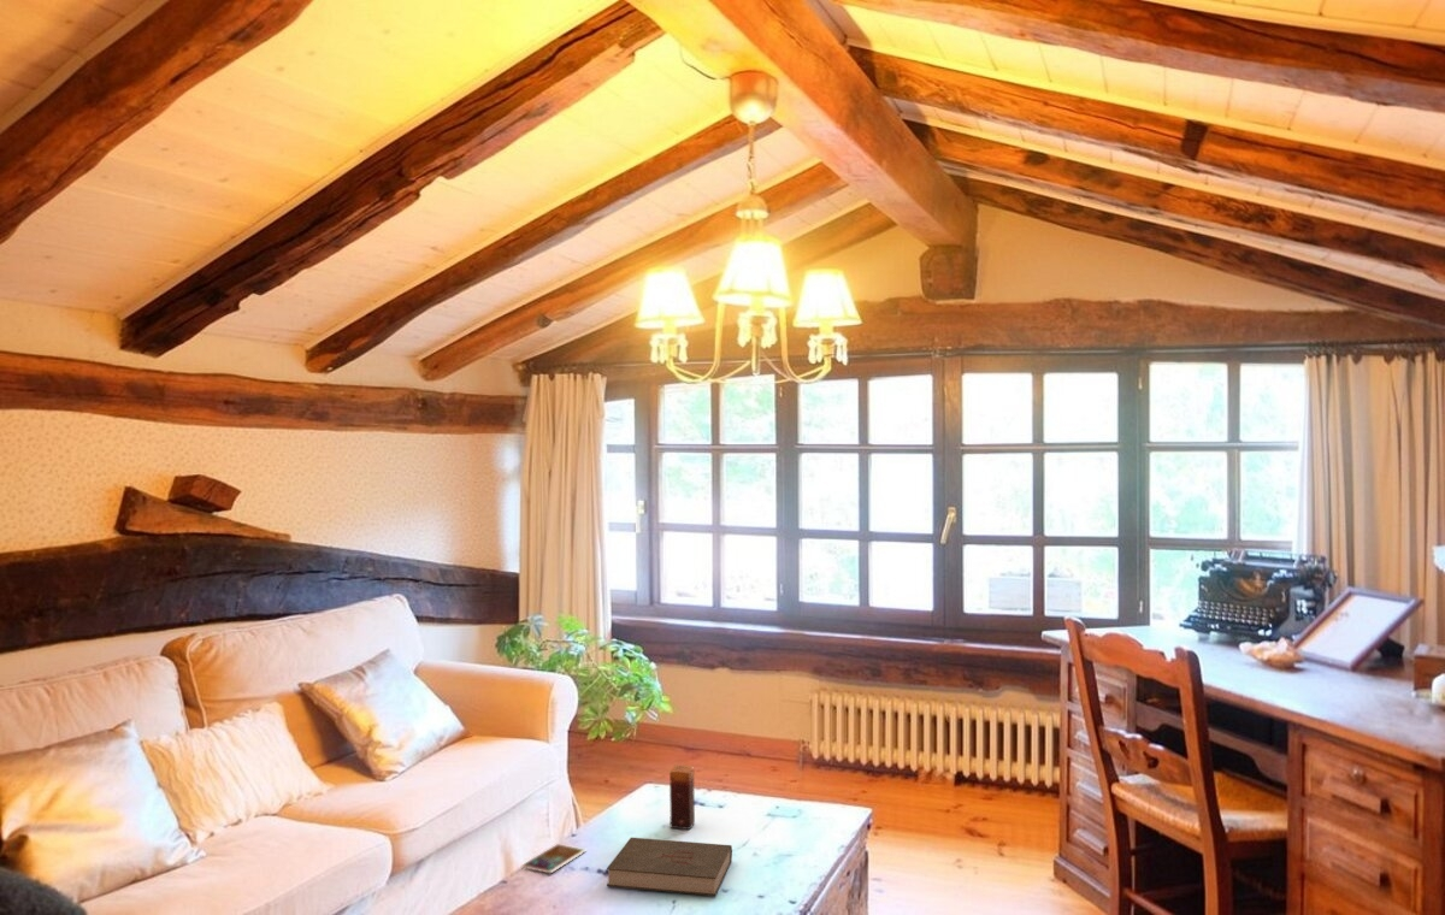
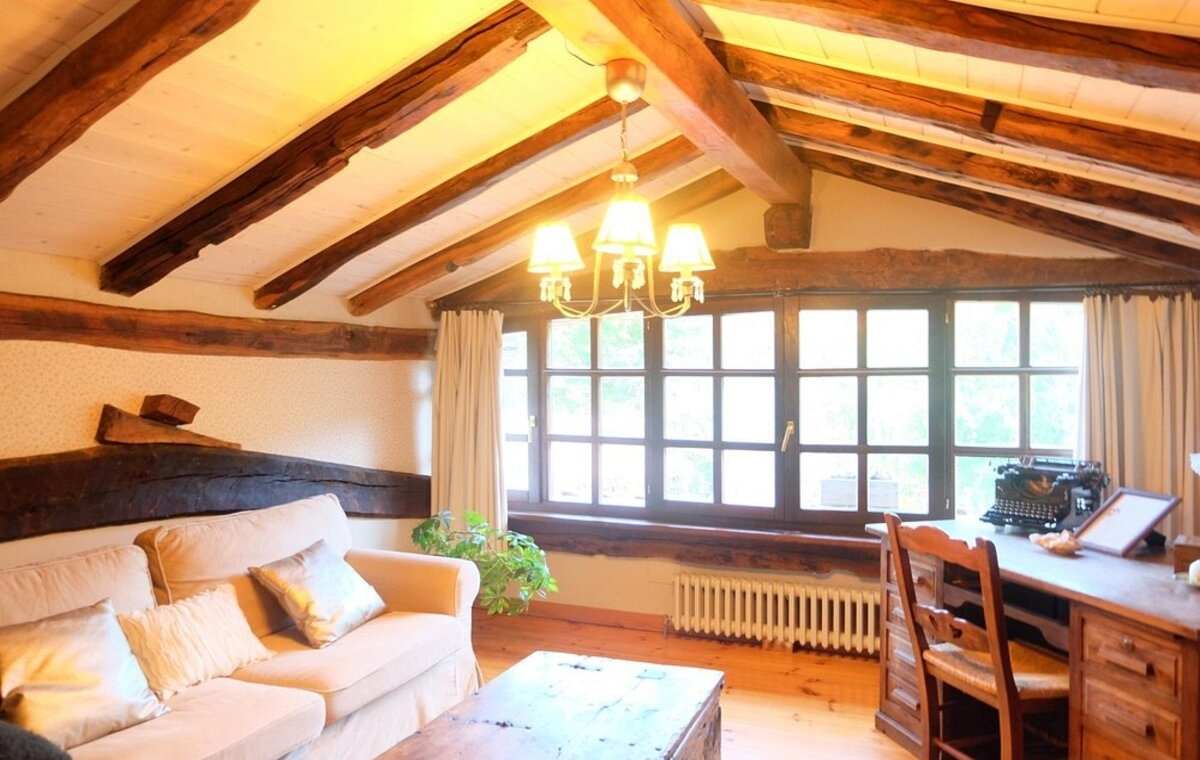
- smartphone (554, 857)
- book (671, 864)
- candle (682, 796)
